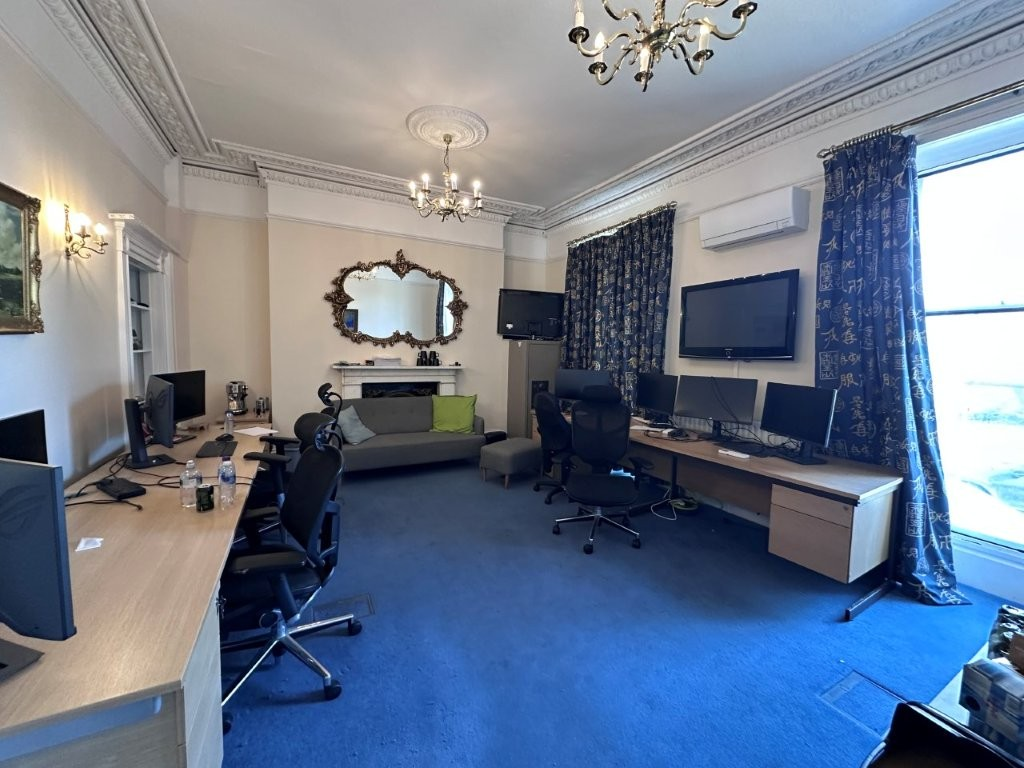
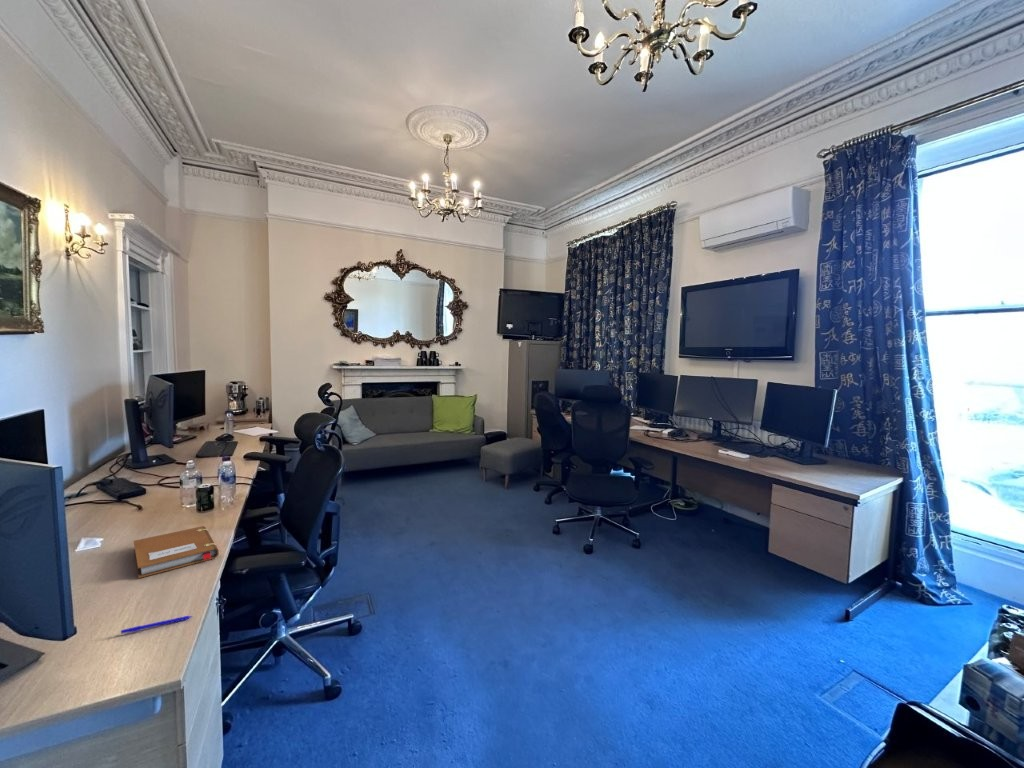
+ pen (158, 623)
+ notebook (176, 549)
